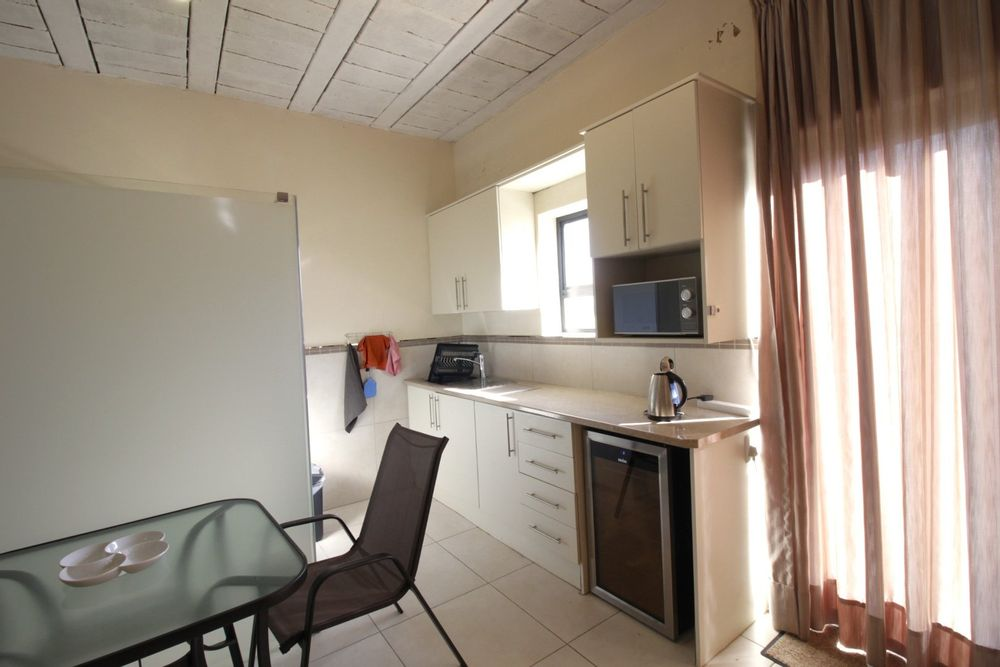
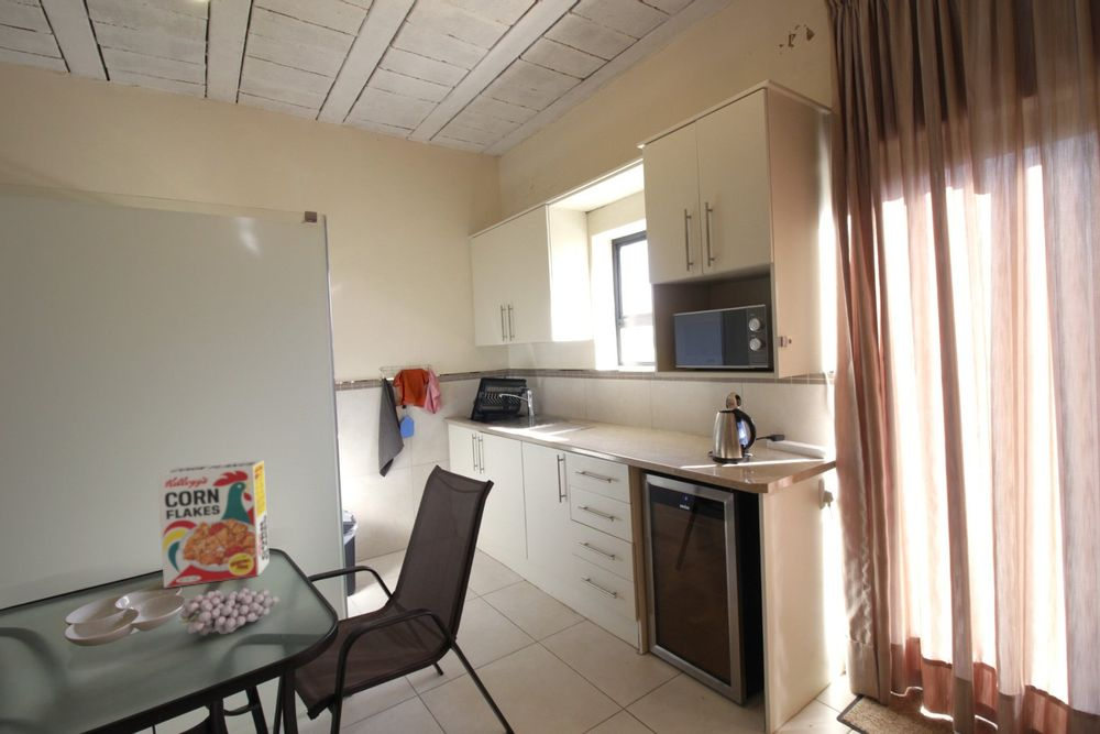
+ fruit (231, 609)
+ cereal box (216, 521)
